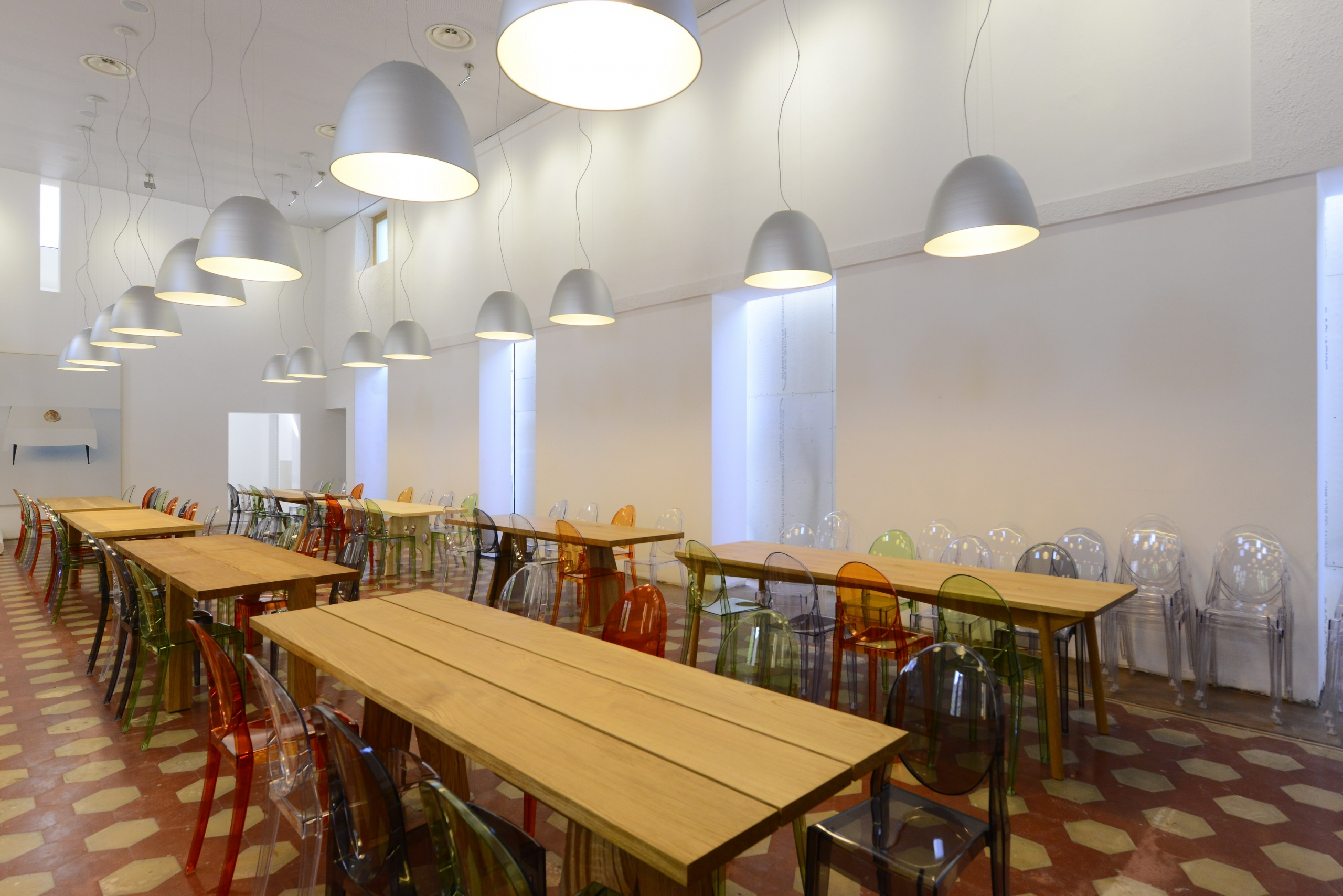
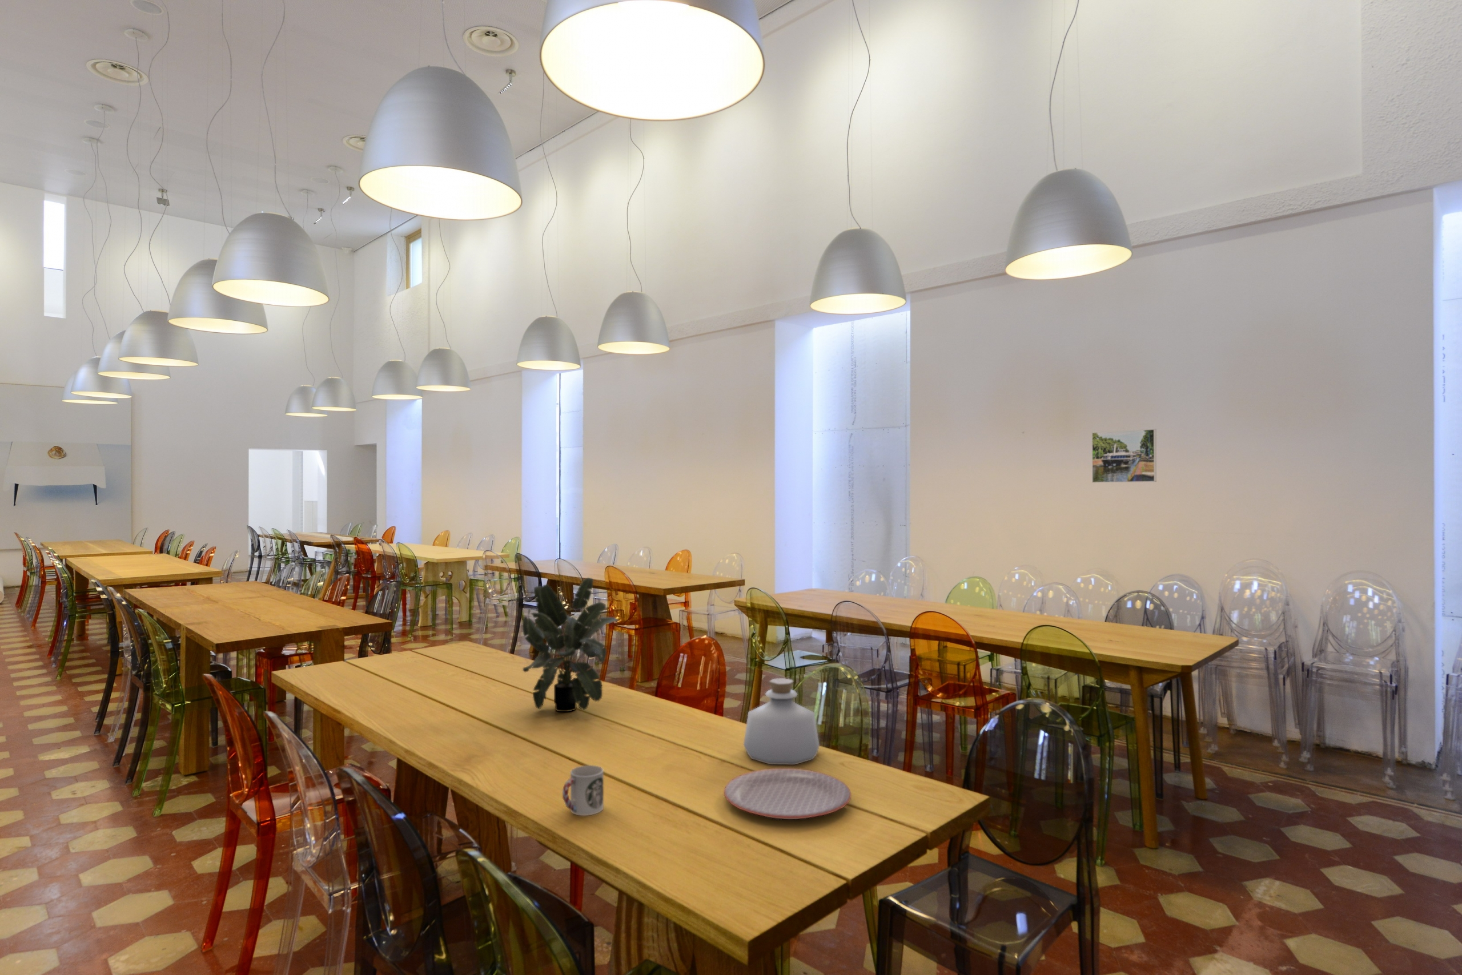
+ bottle (782, 716)
+ plate (787, 795)
+ potted plant (573, 644)
+ cup (581, 792)
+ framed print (1122, 456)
